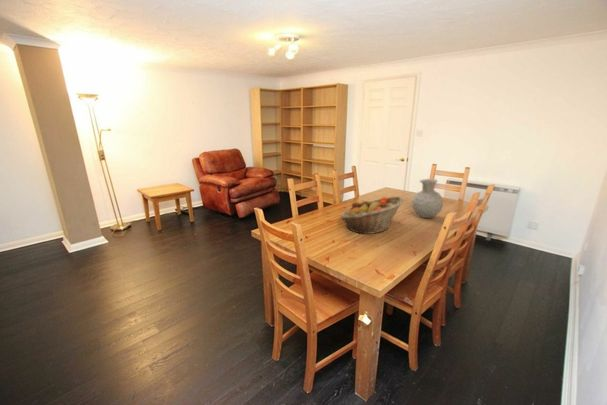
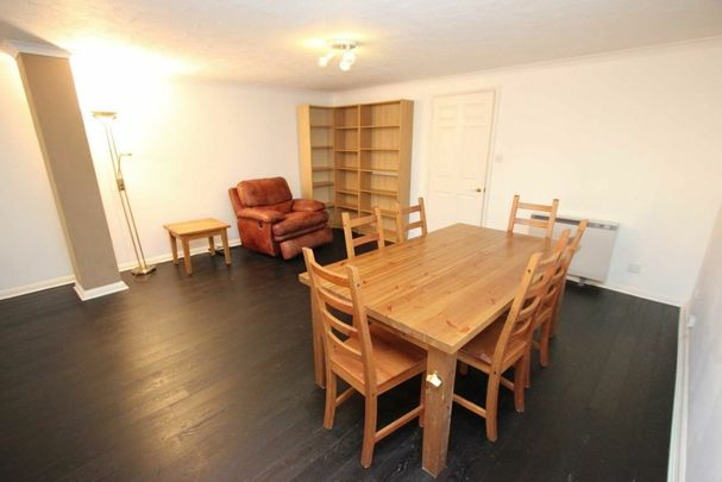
- fruit basket (371, 212)
- vase (427, 198)
